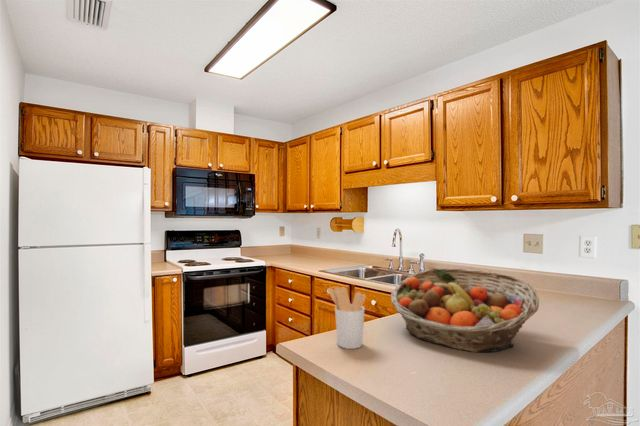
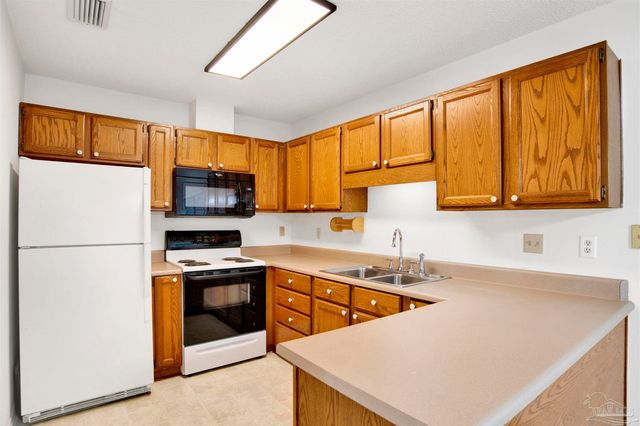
- utensil holder (345, 314)
- fruit basket (458, 304)
